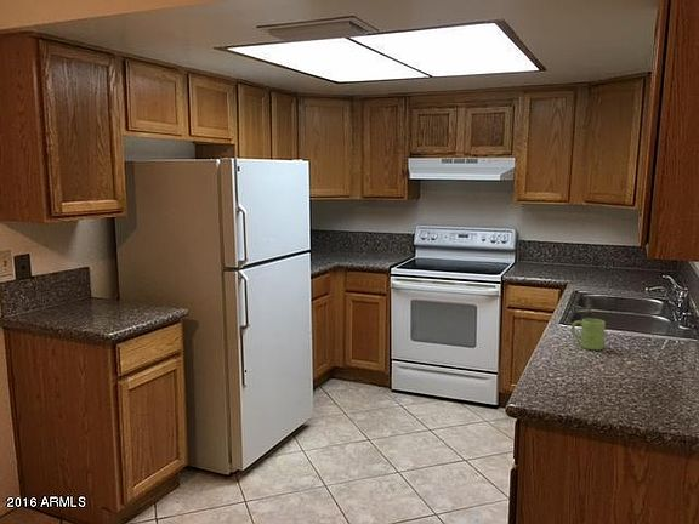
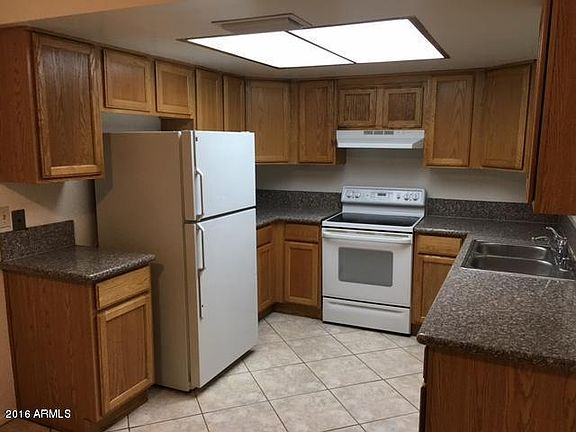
- mug (587, 332)
